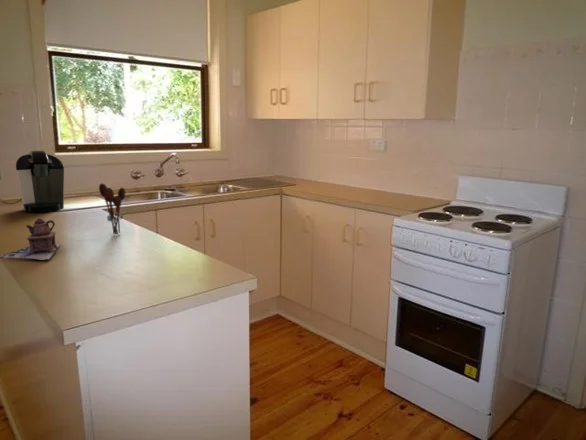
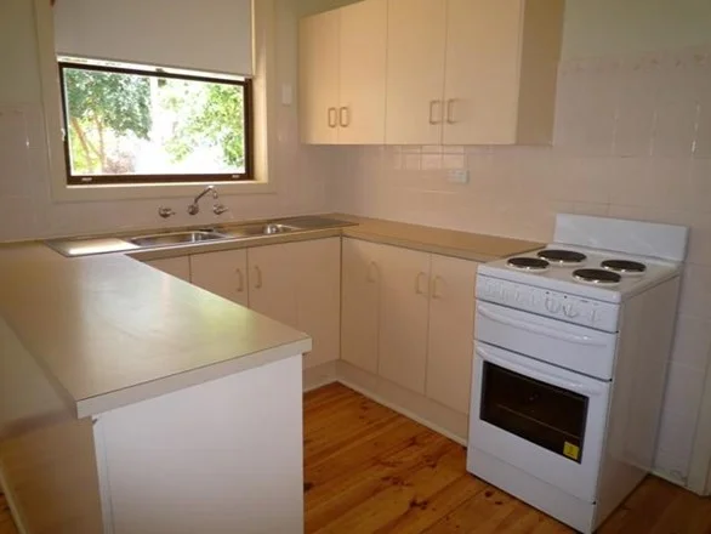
- teapot (38, 235)
- coffee maker (27, 180)
- utensil holder (112, 208)
